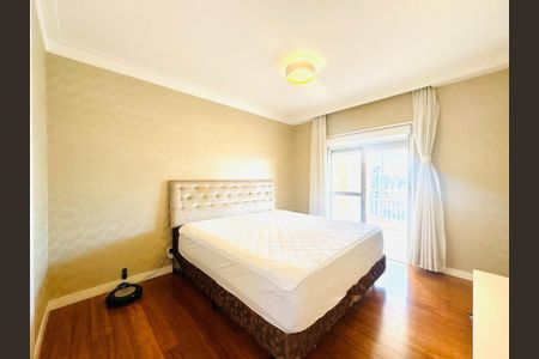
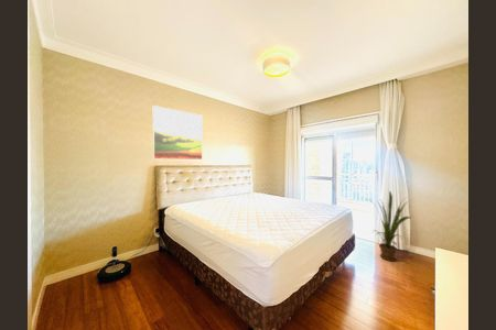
+ house plant (386, 224)
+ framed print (180, 135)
